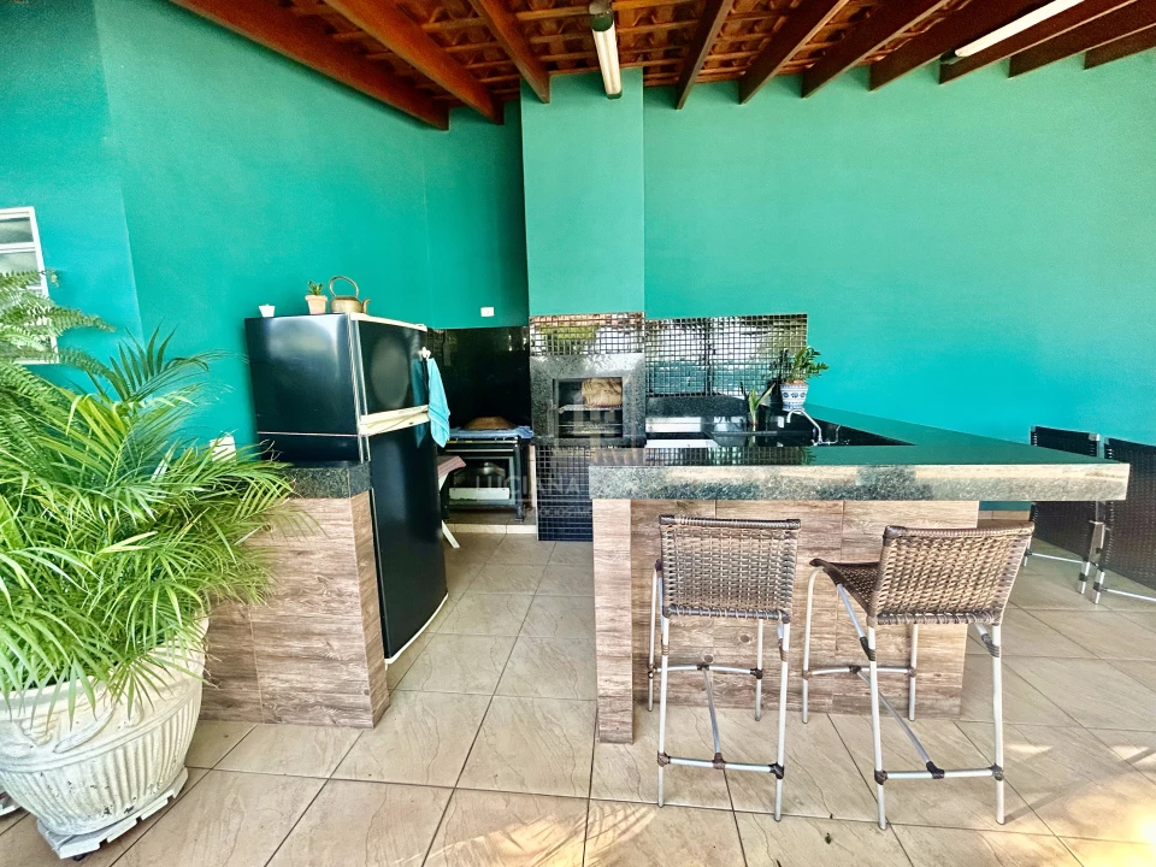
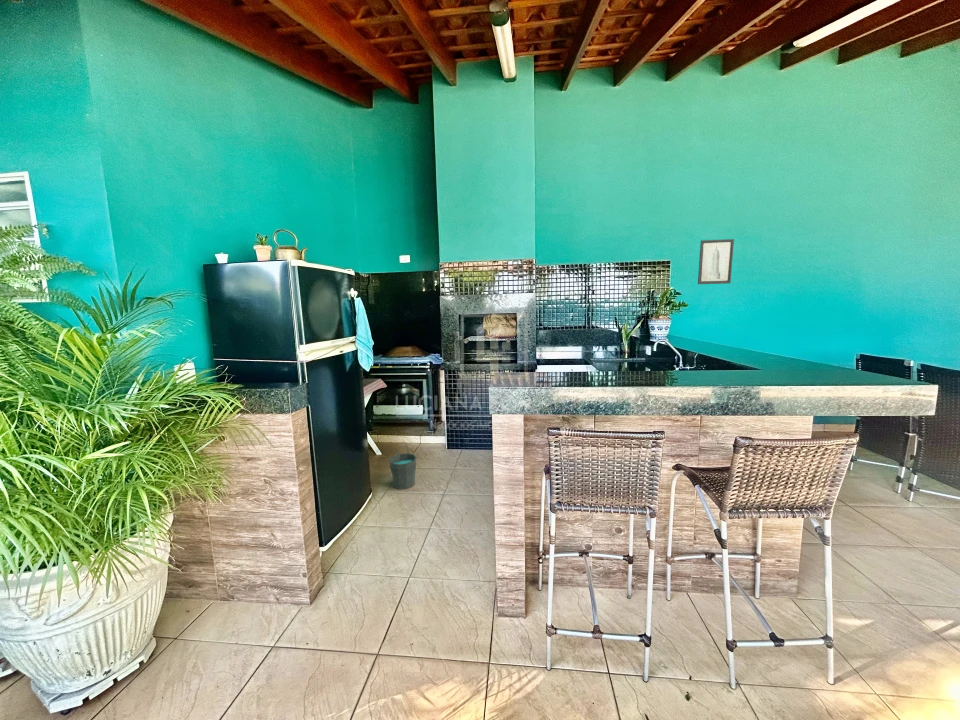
+ wall art (715, 262)
+ bucket (403, 464)
